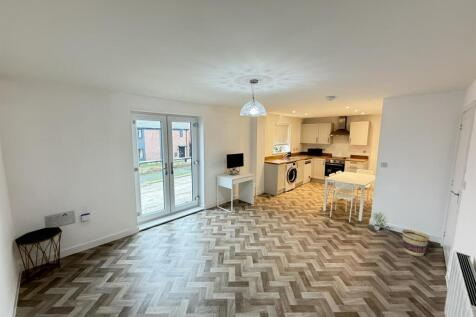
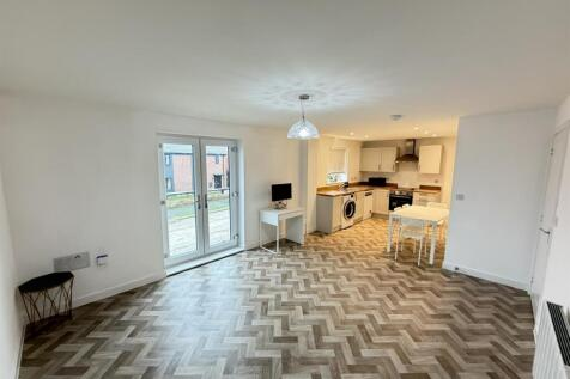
- potted plant (379, 220)
- basket (414, 242)
